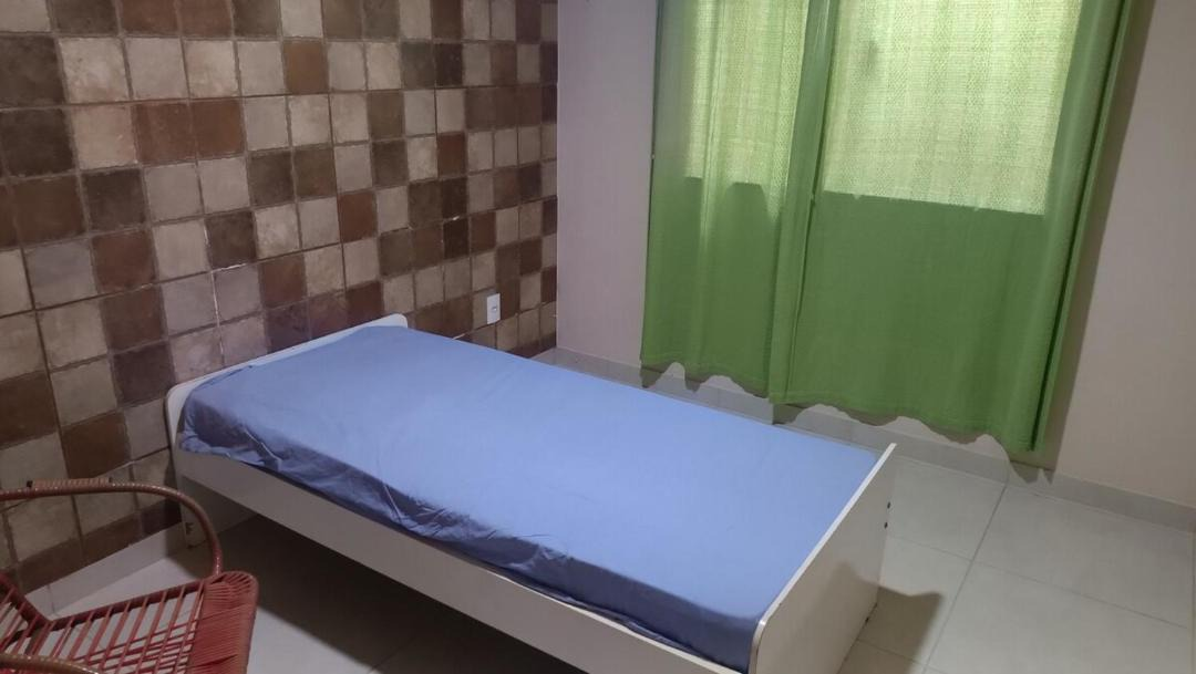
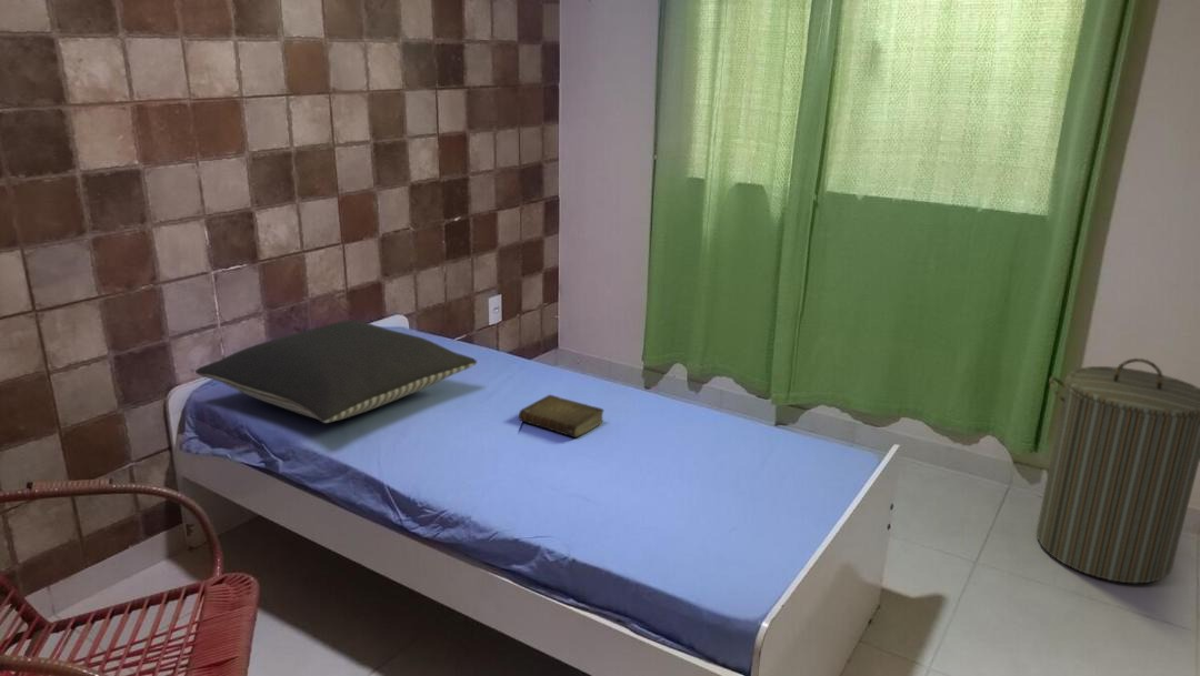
+ book (561, 415)
+ laundry hamper (1122, 458)
+ pillow (340, 366)
